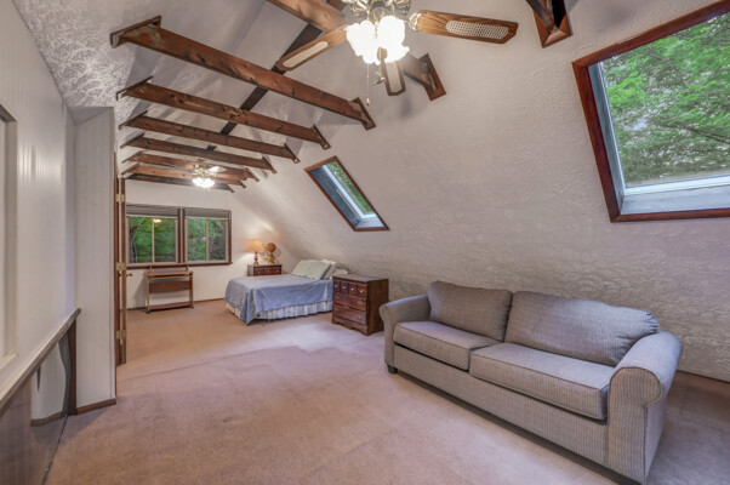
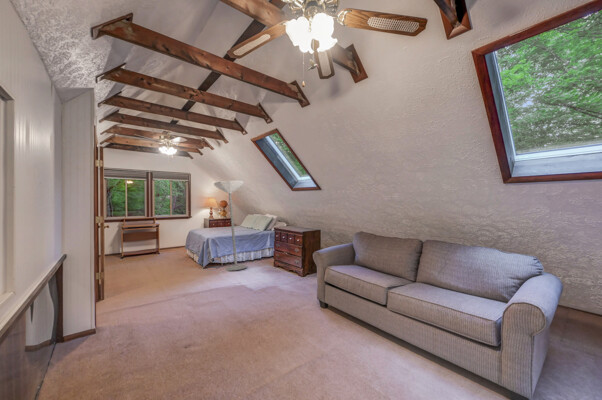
+ floor lamp (232, 225)
